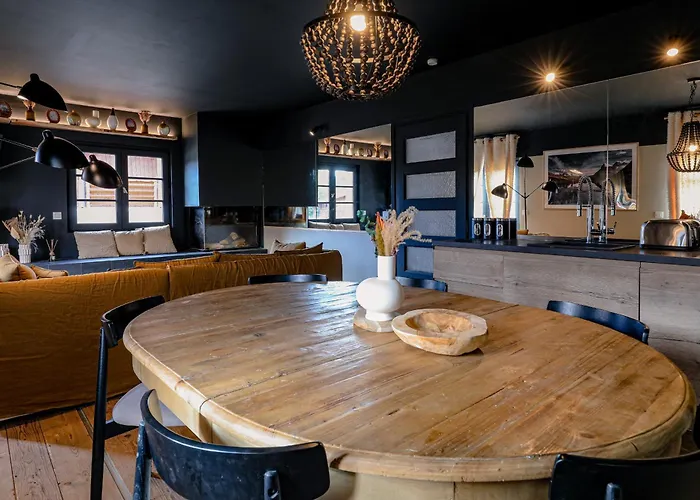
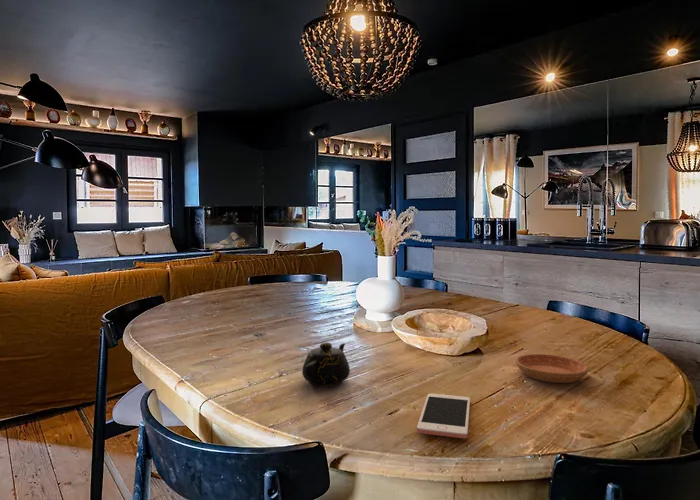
+ teapot (327, 361)
+ saucer (550, 368)
+ cell phone (445, 413)
